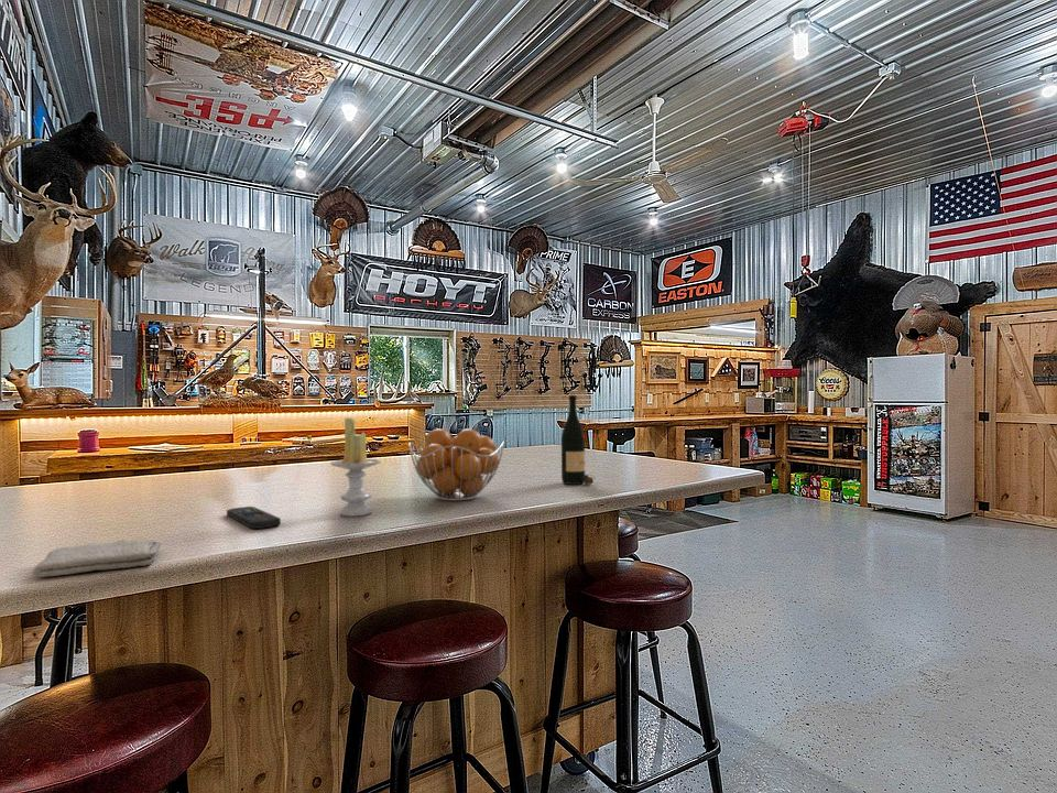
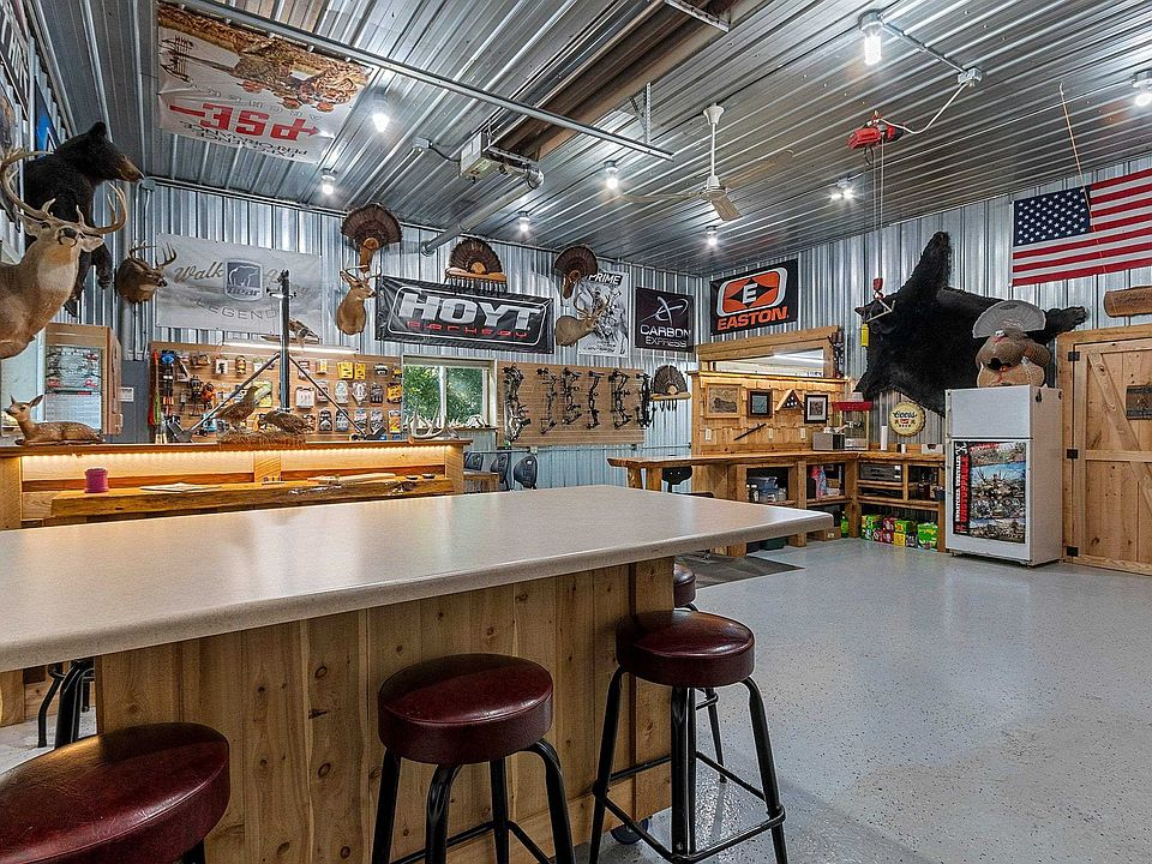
- wine bottle (578, 438)
- fruit basket (457, 463)
- candle (356, 465)
- remote control (252, 517)
- washcloth (101, 555)
